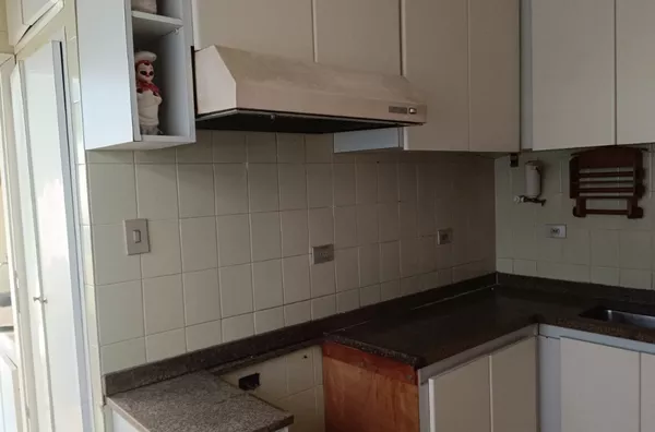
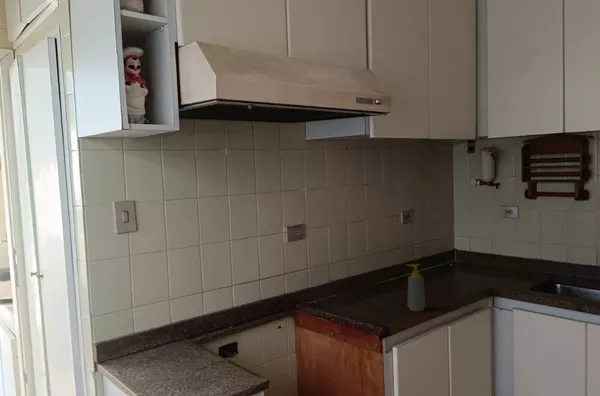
+ soap bottle (415, 286)
